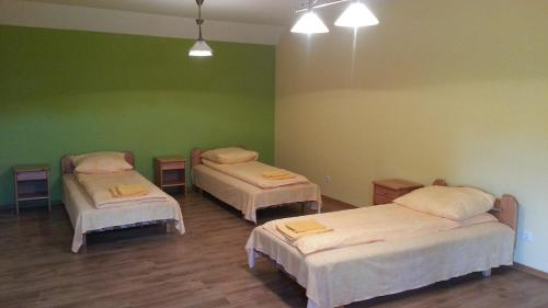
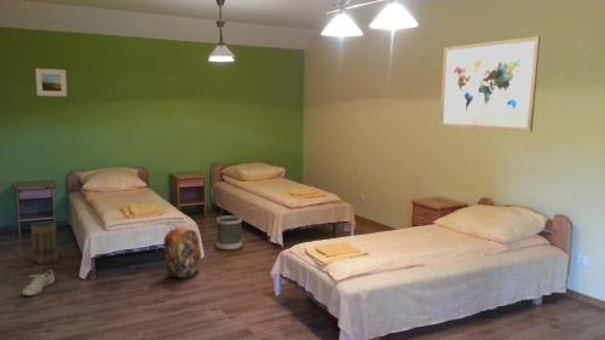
+ wall art (484, 86)
+ basket (44, 242)
+ shoe (39, 281)
+ backpack (182, 249)
+ wastebasket (229, 232)
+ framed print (51, 82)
